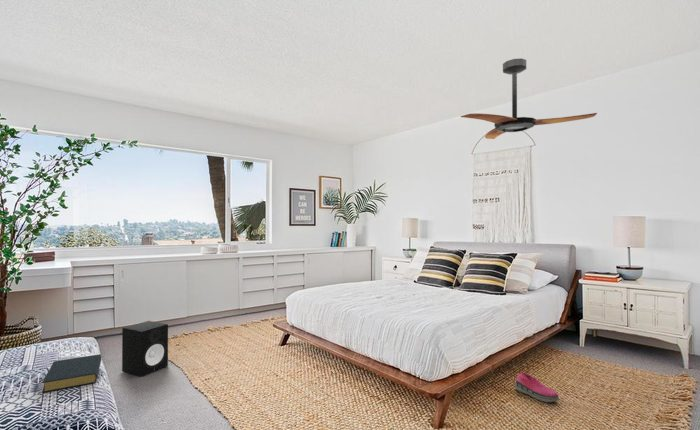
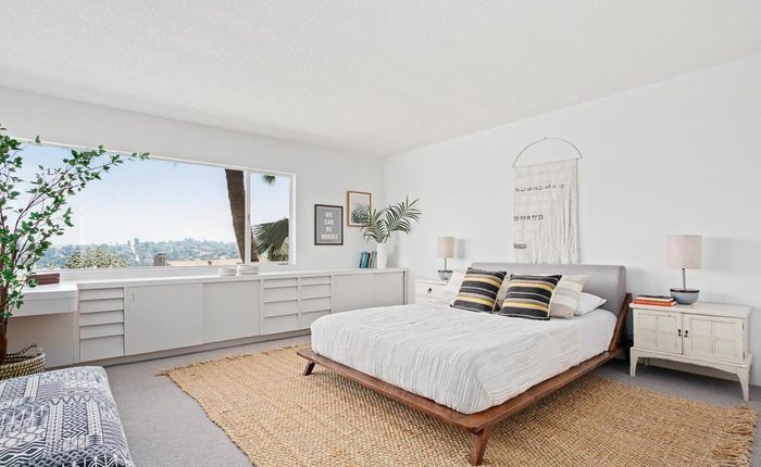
- hardback book (74, 371)
- ceiling fan (516, 95)
- speaker (145, 347)
- shoe (535, 386)
